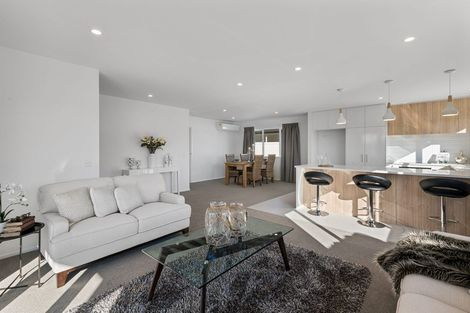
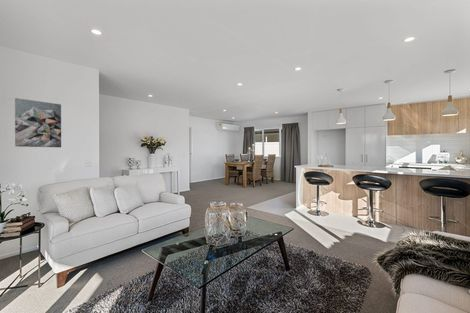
+ wall art (39, 124)
